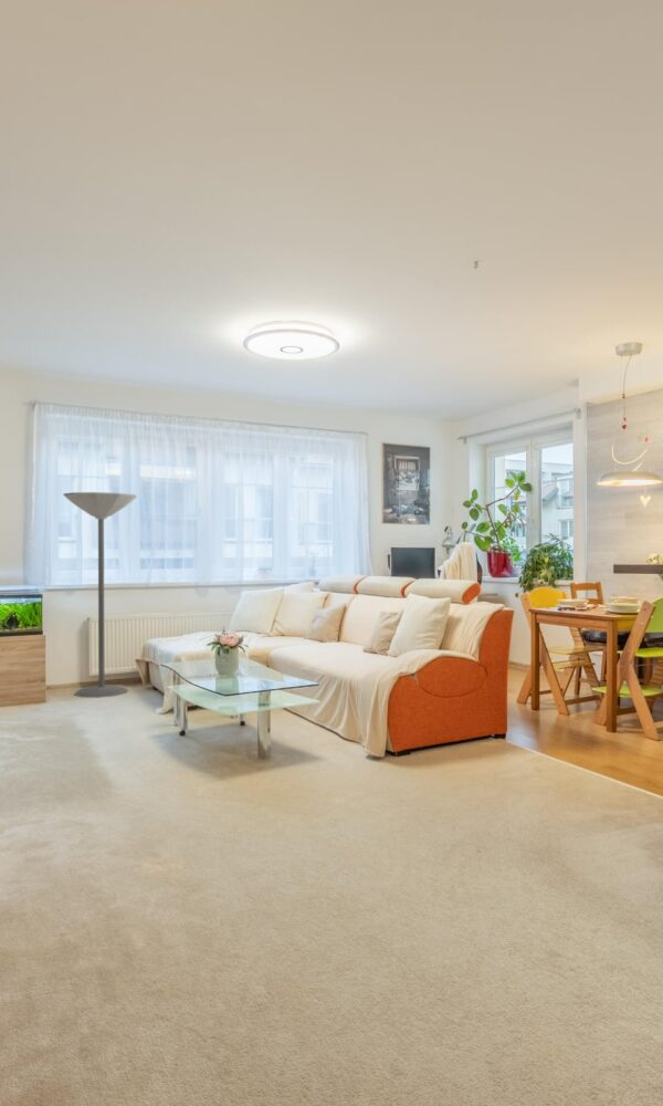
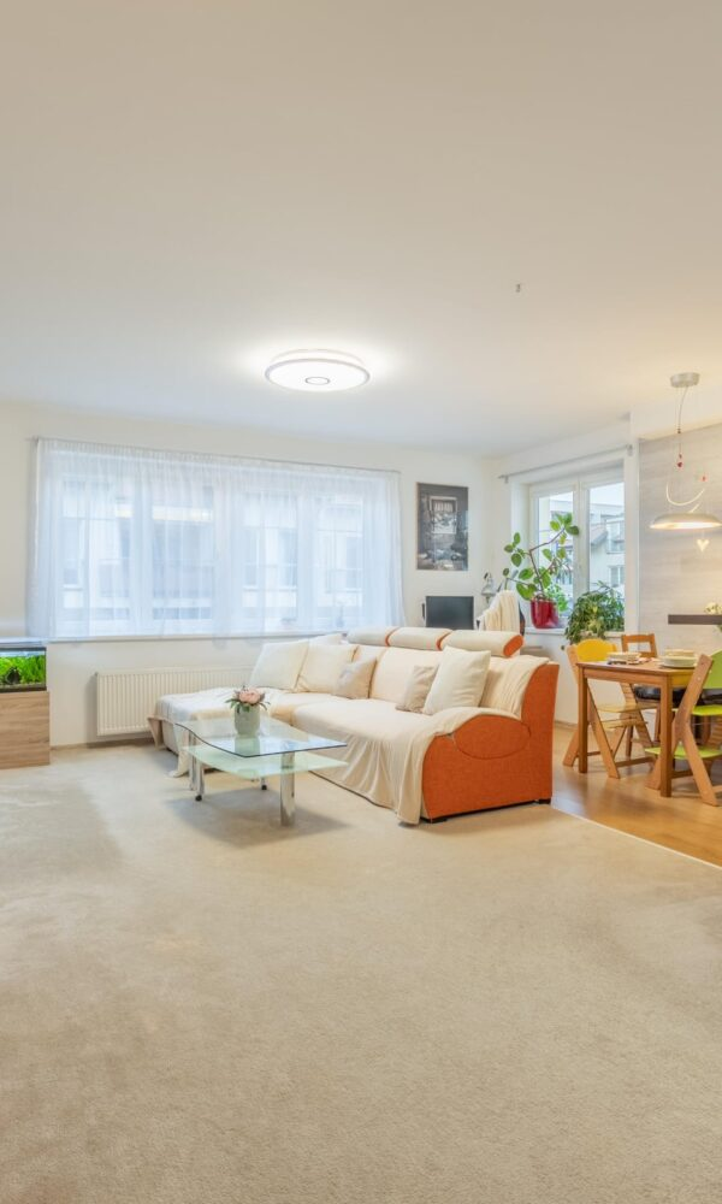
- floor lamp (101, 593)
